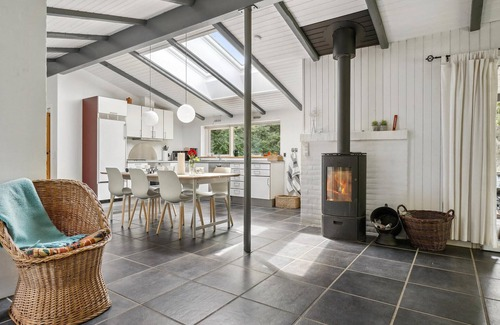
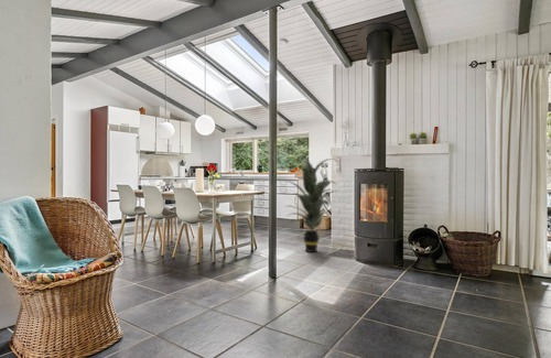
+ indoor plant (310, 202)
